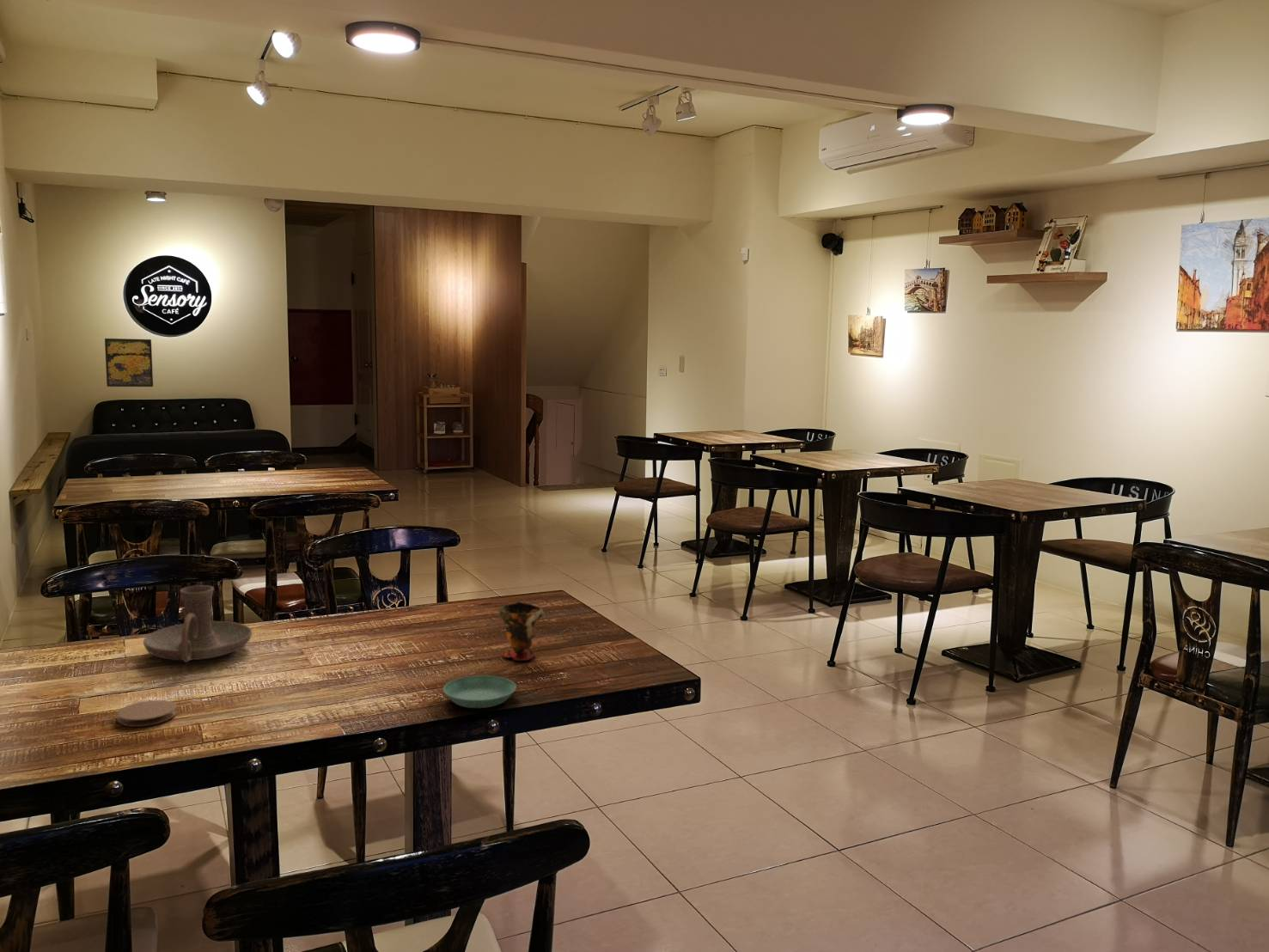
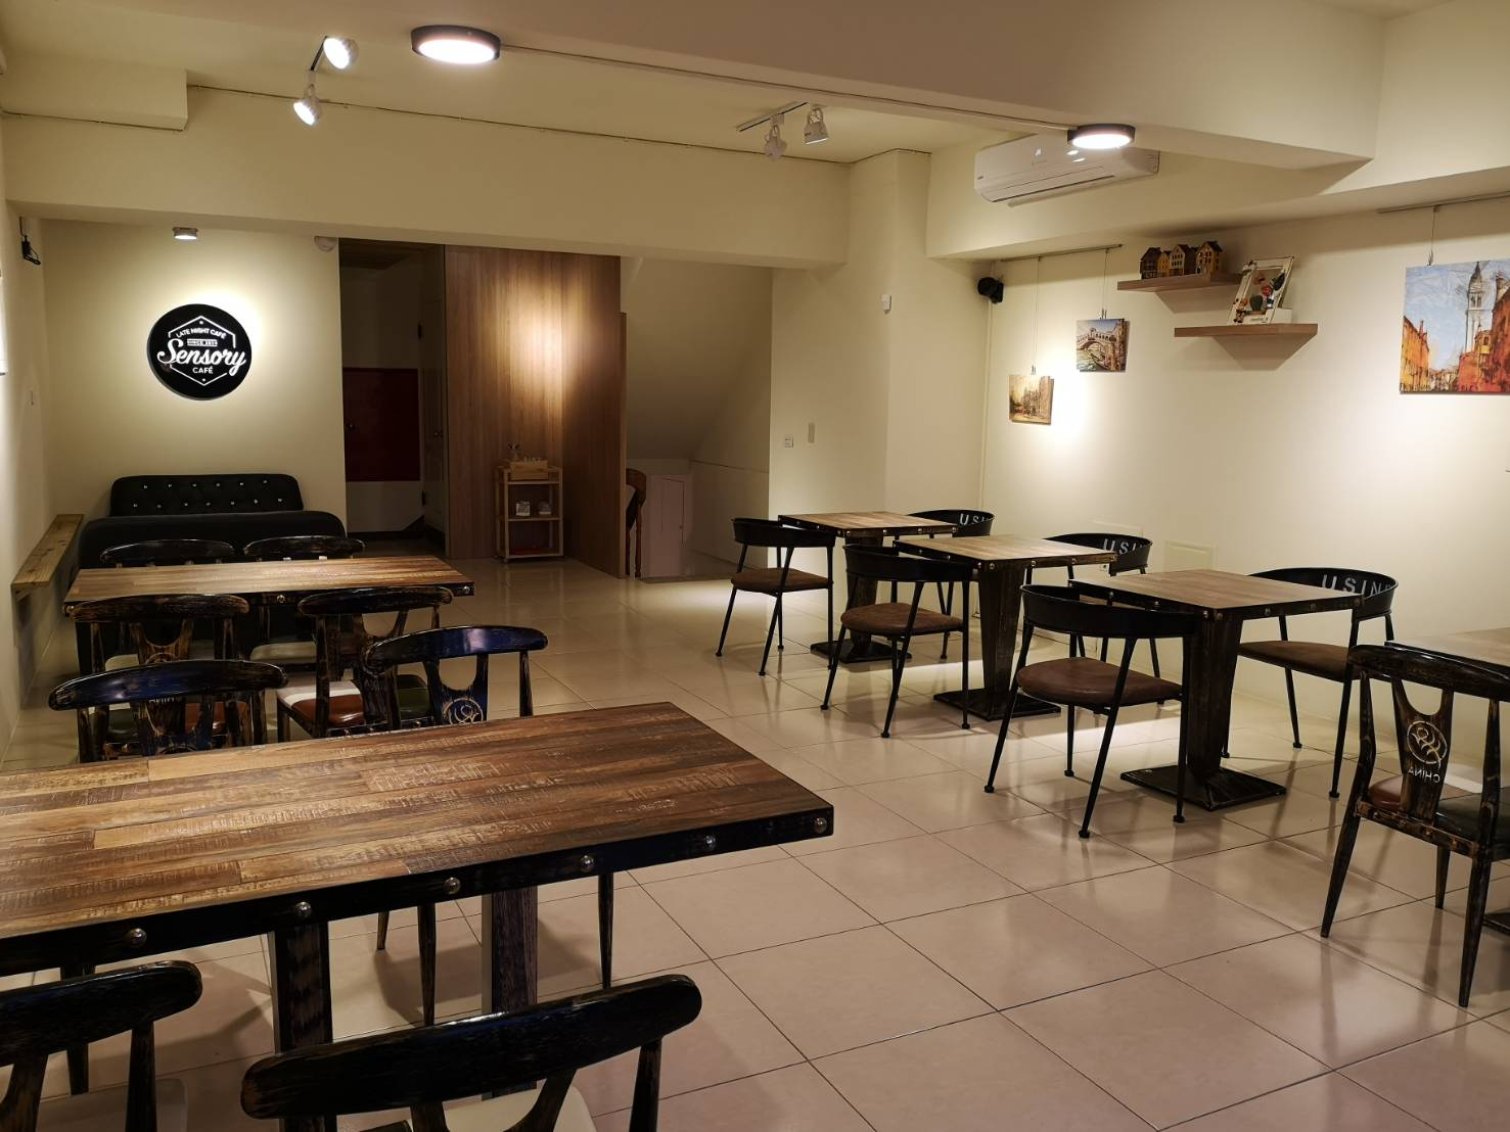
- candle holder (196, 624)
- coaster (147, 712)
- saucer (479, 693)
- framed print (129, 363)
- cup (521, 631)
